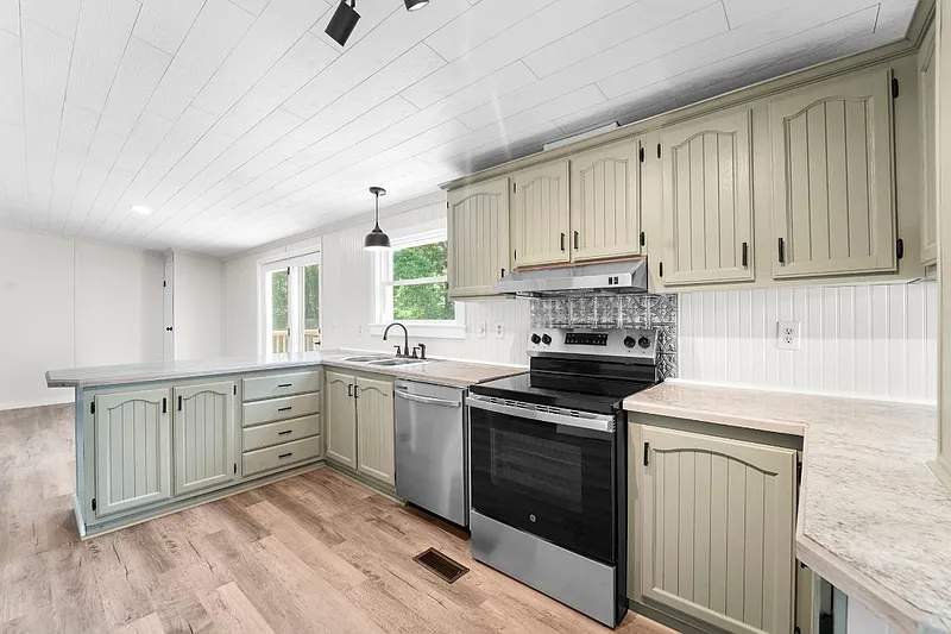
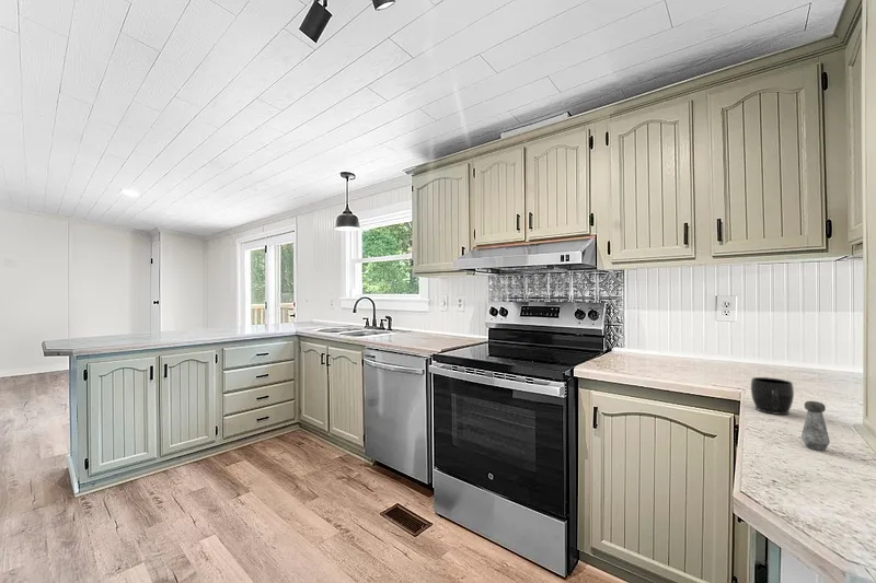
+ mug (771, 396)
+ salt shaker (815, 424)
